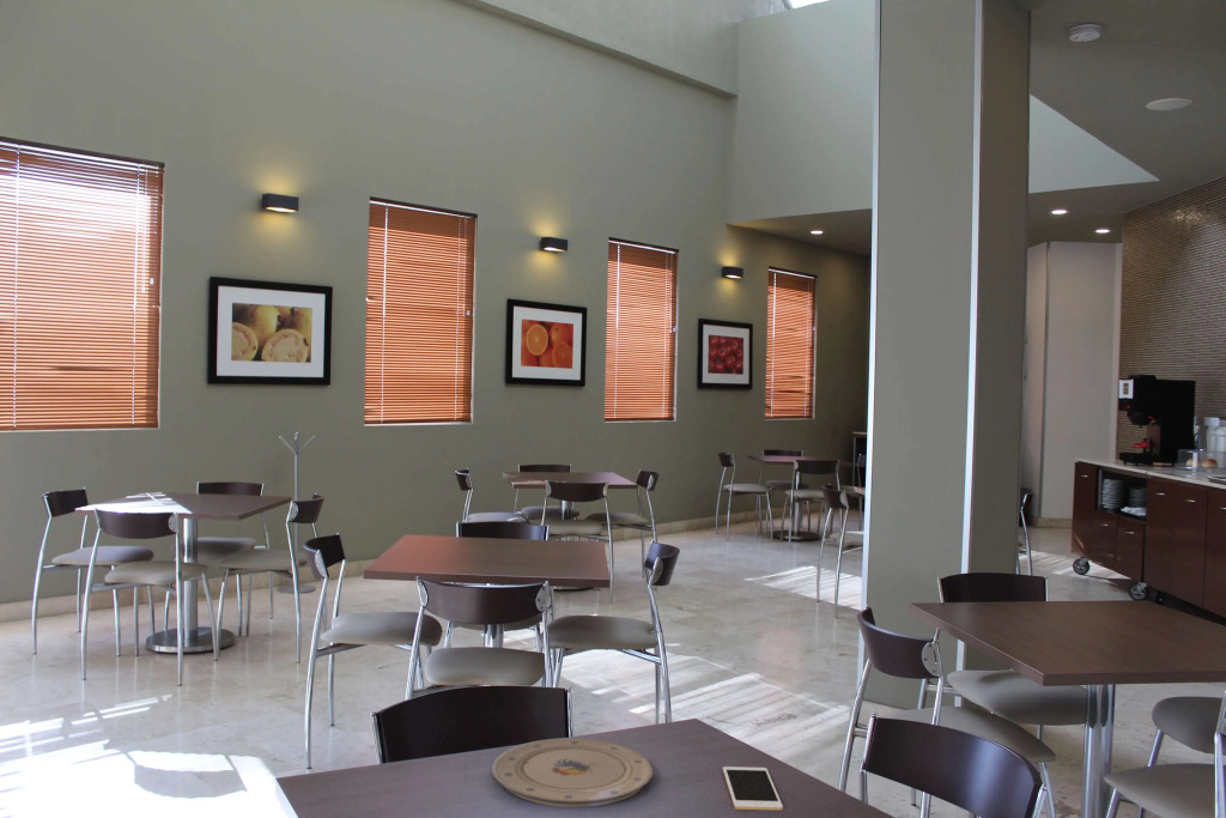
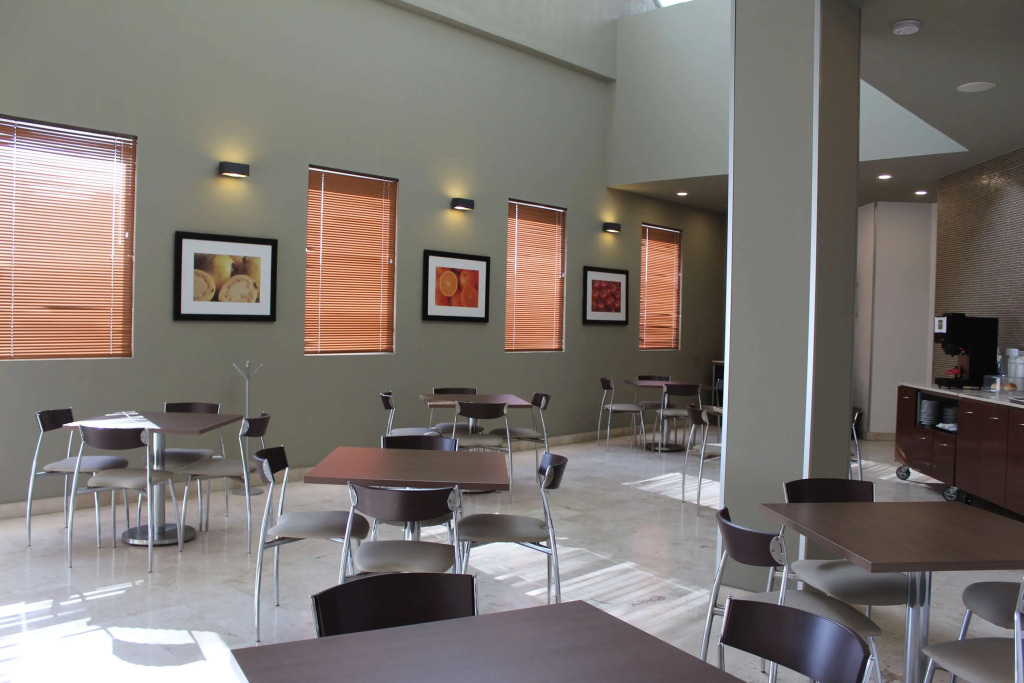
- plate (572, 770)
- cell phone (751, 787)
